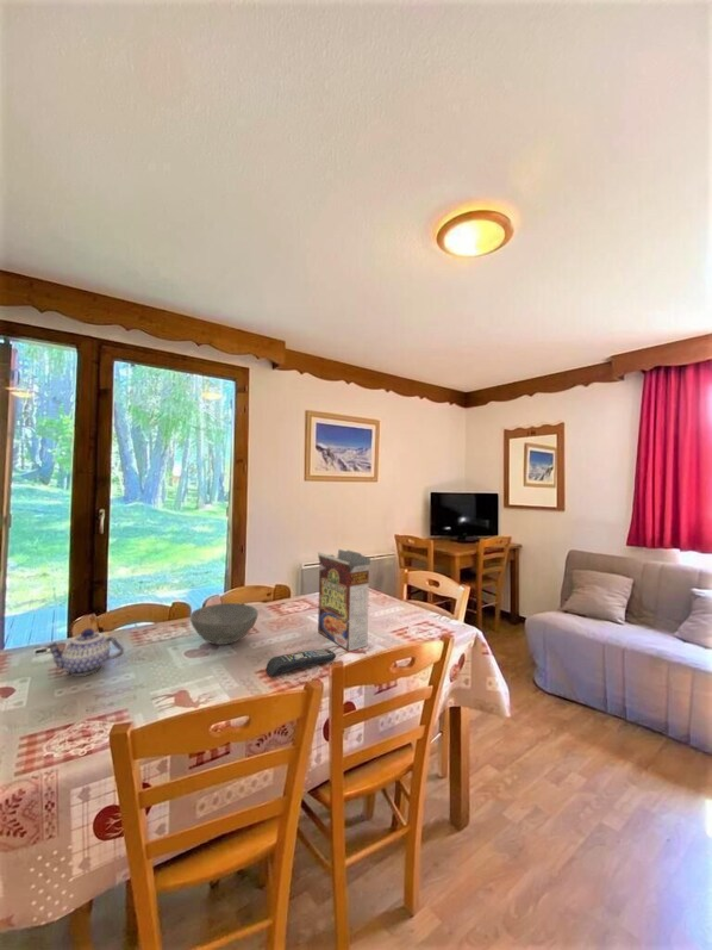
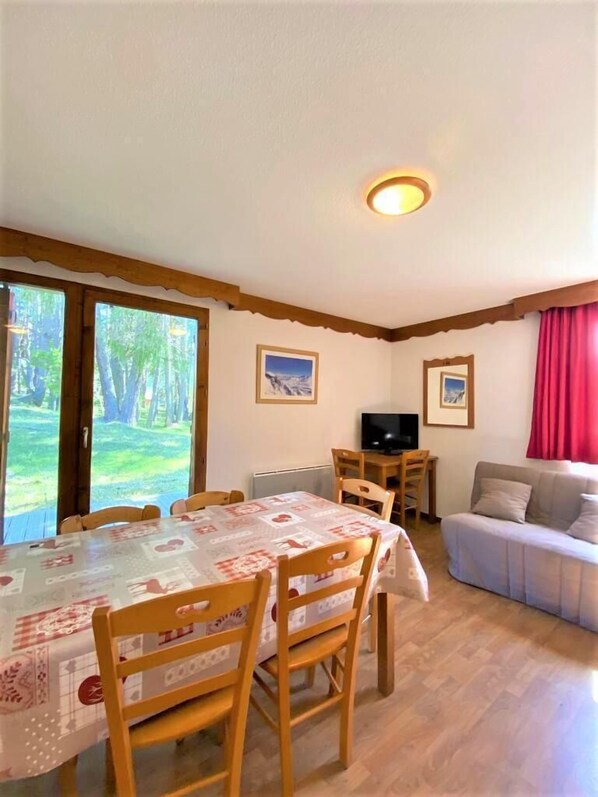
- teapot (86, 648)
- cereal box (342, 595)
- remote control (301, 659)
- bowl (224, 626)
